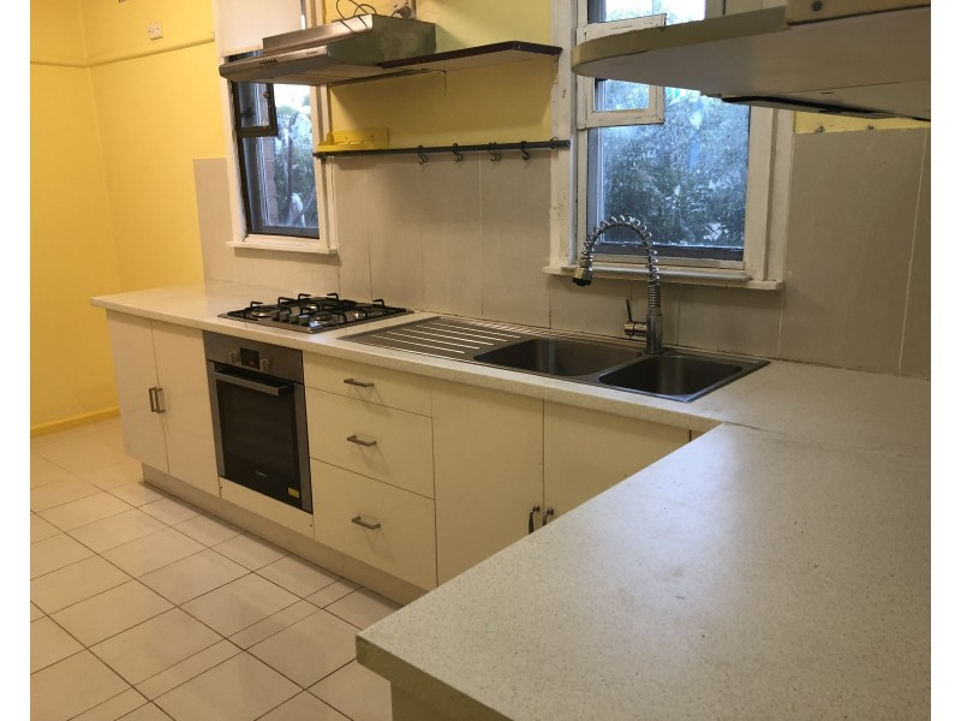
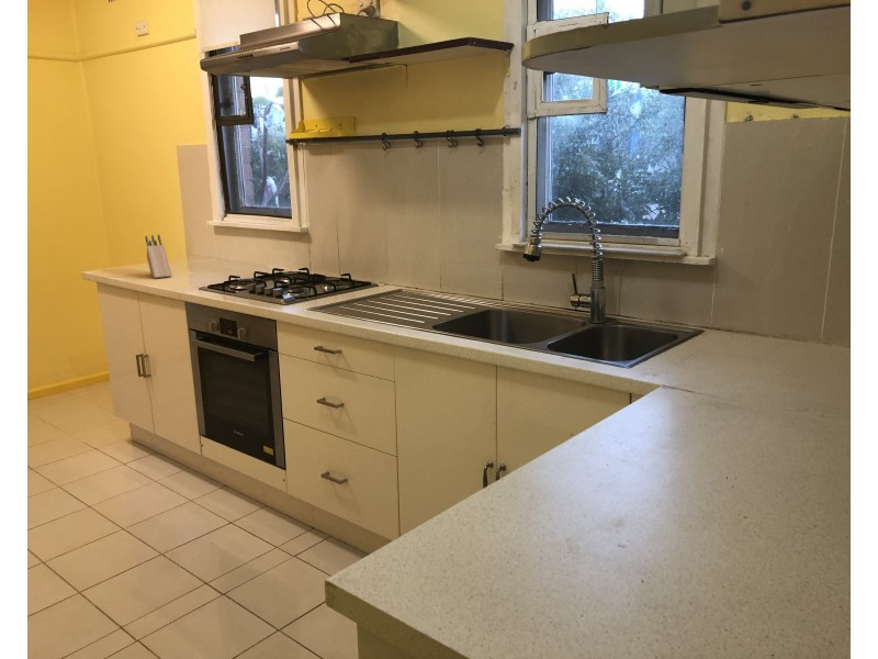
+ knife block (157, 255)
